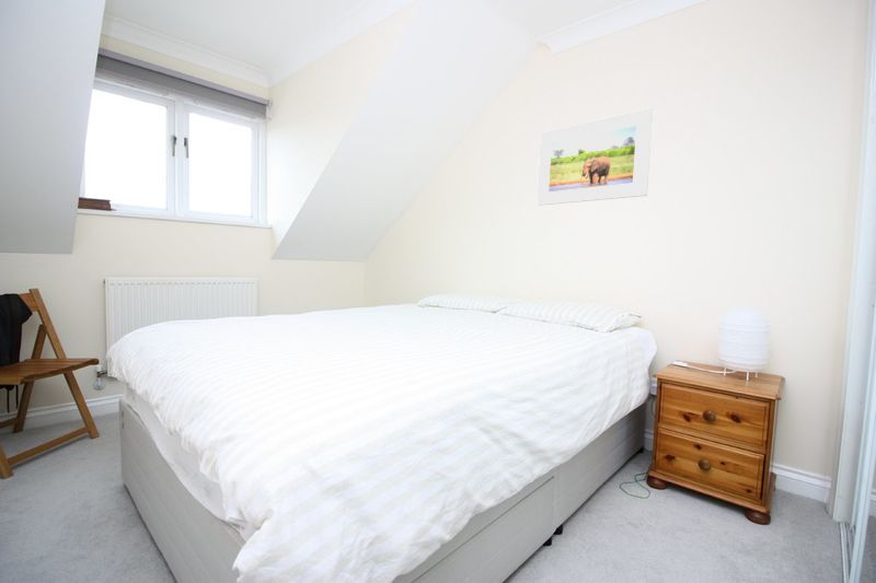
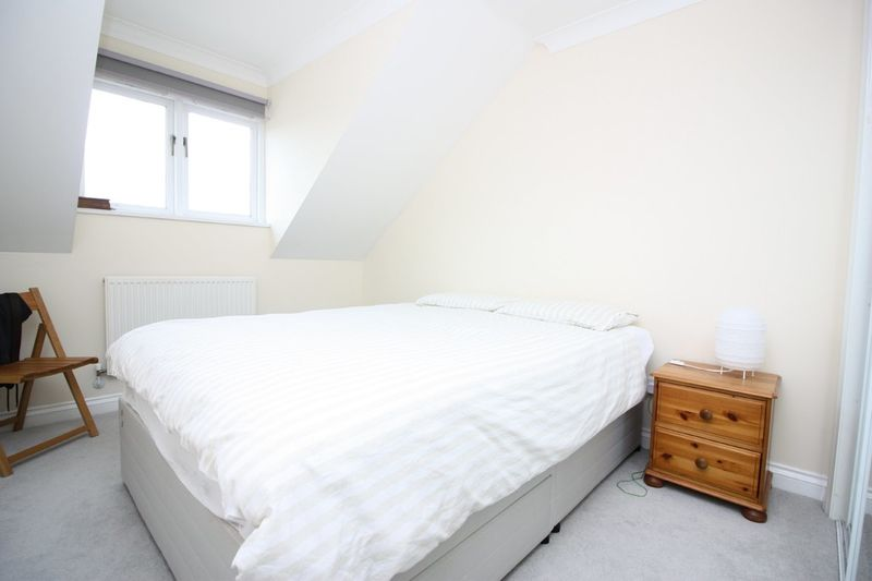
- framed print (589, 161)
